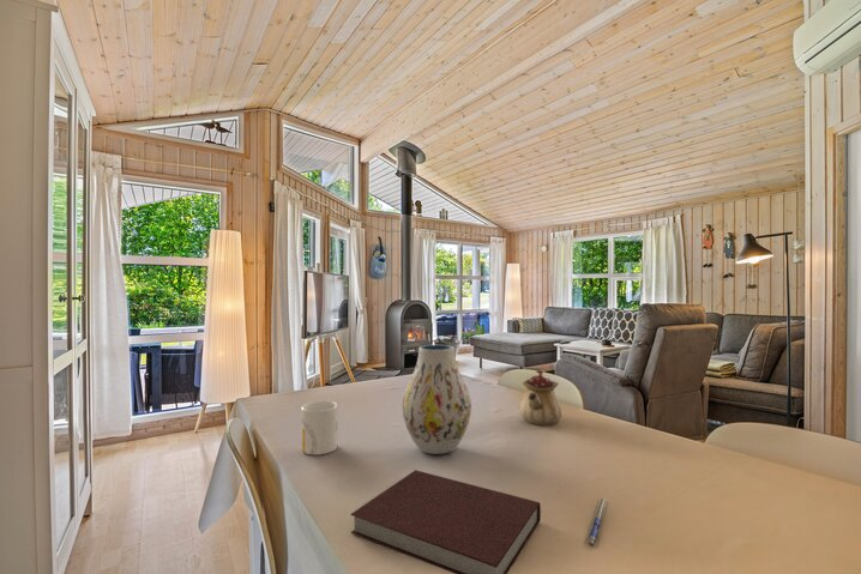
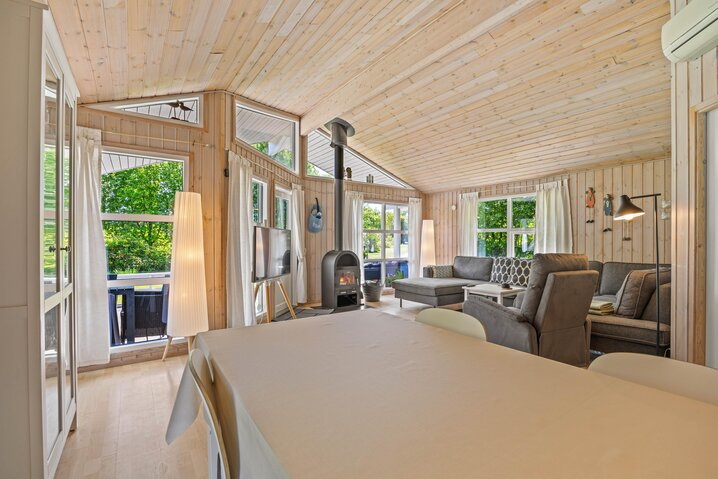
- teapot (541, 393)
- mug (314, 425)
- notebook (447, 516)
- vase (436, 398)
- pen (597, 519)
